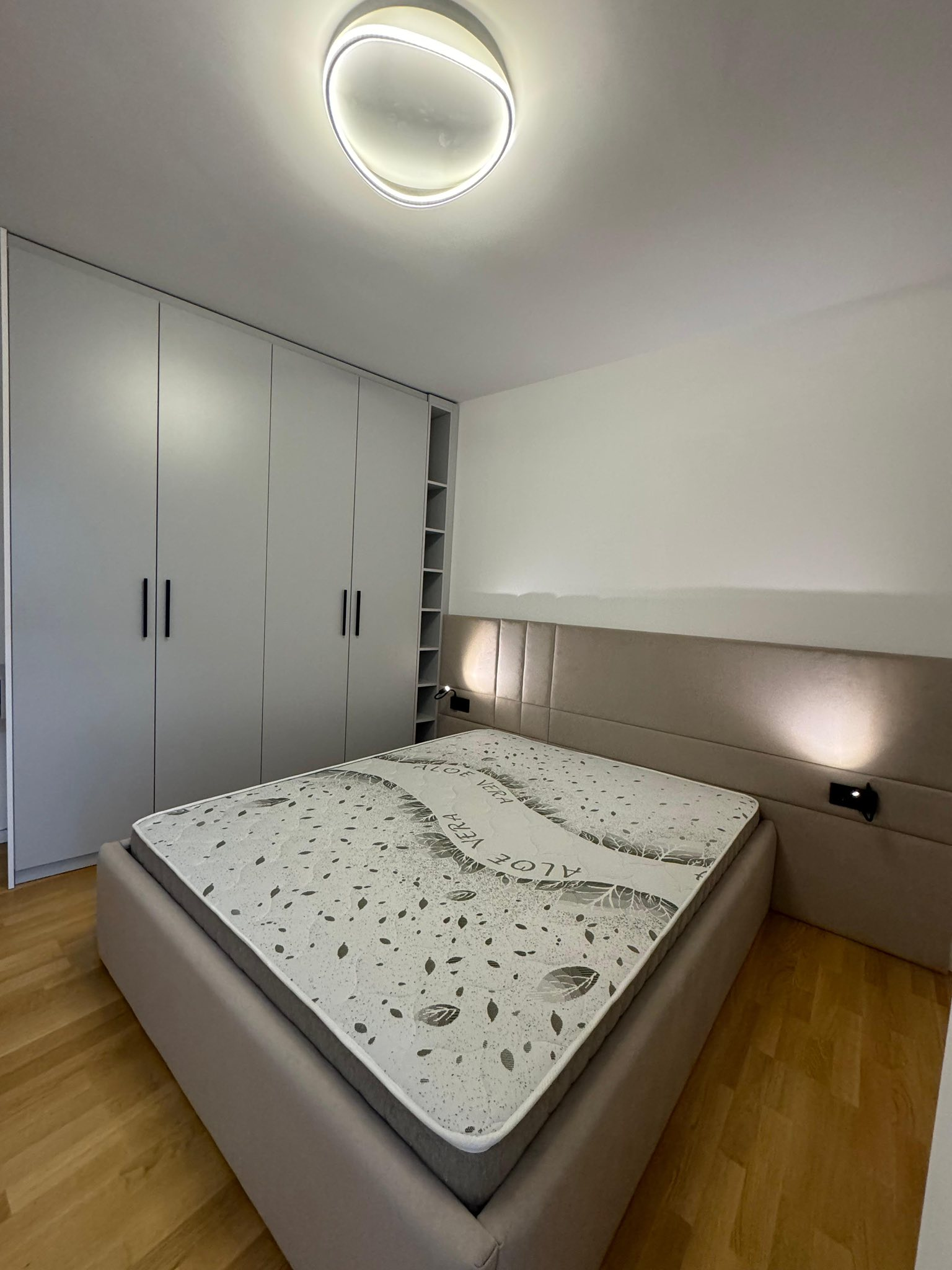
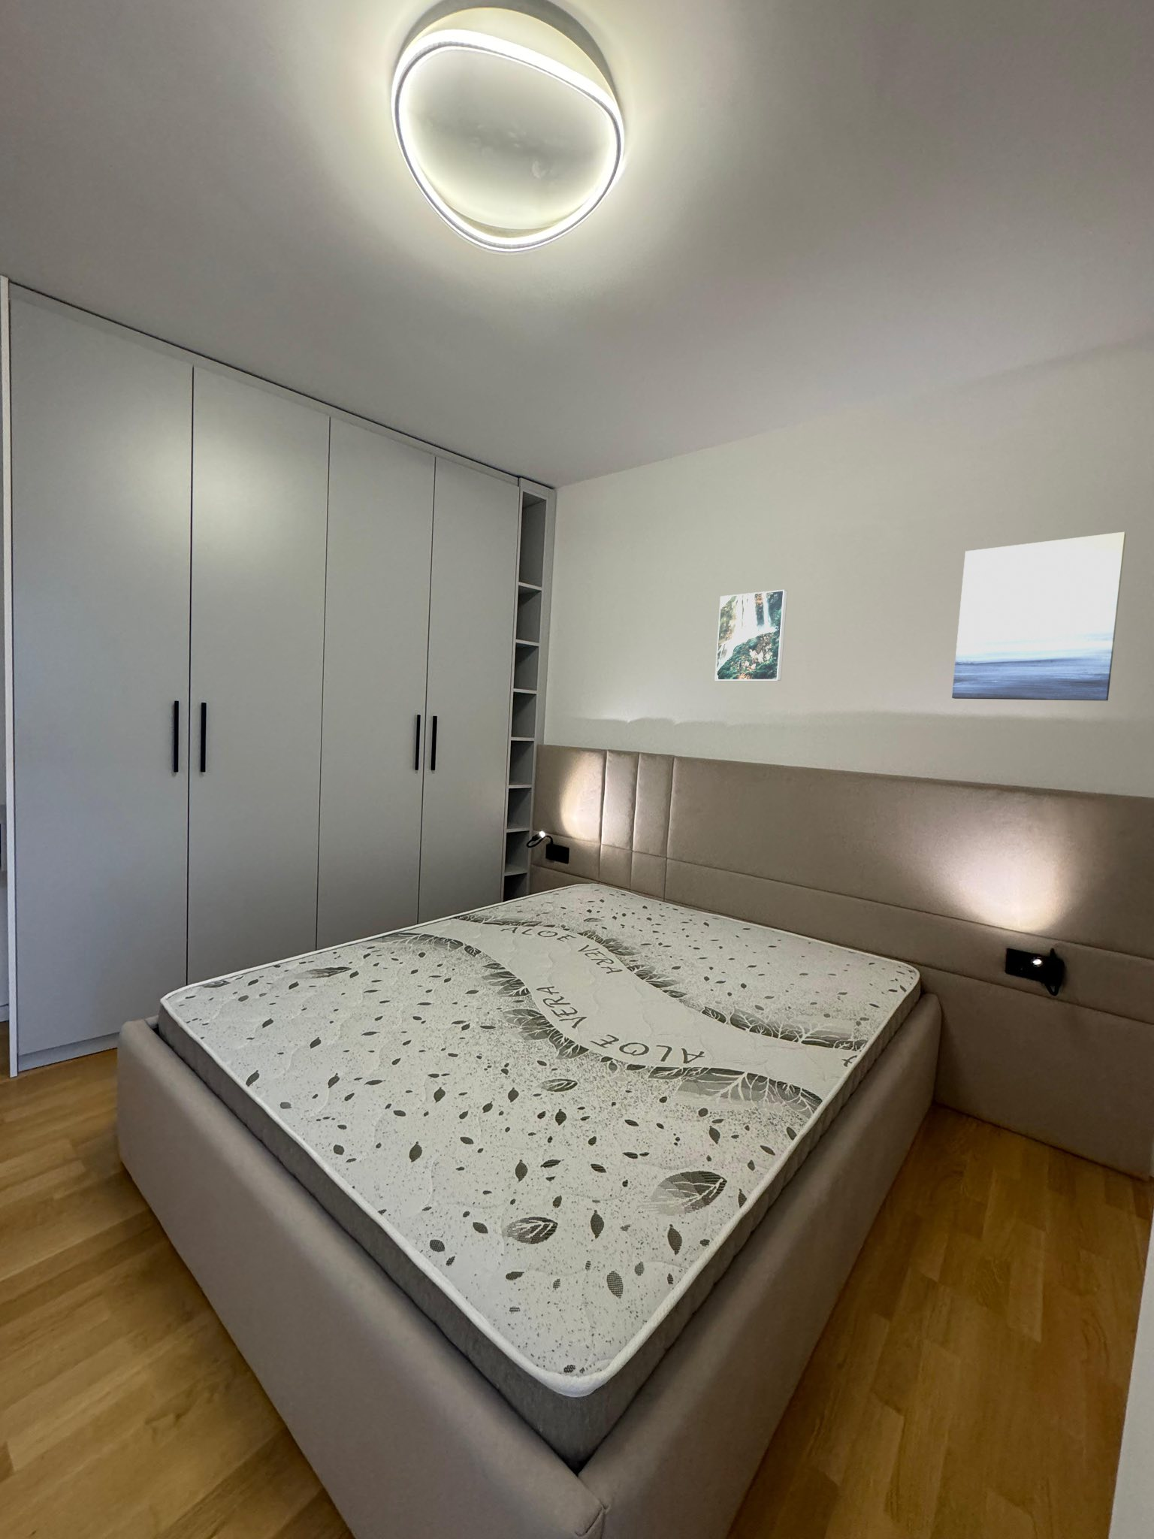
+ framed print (750, 637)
+ wall art (1033, 622)
